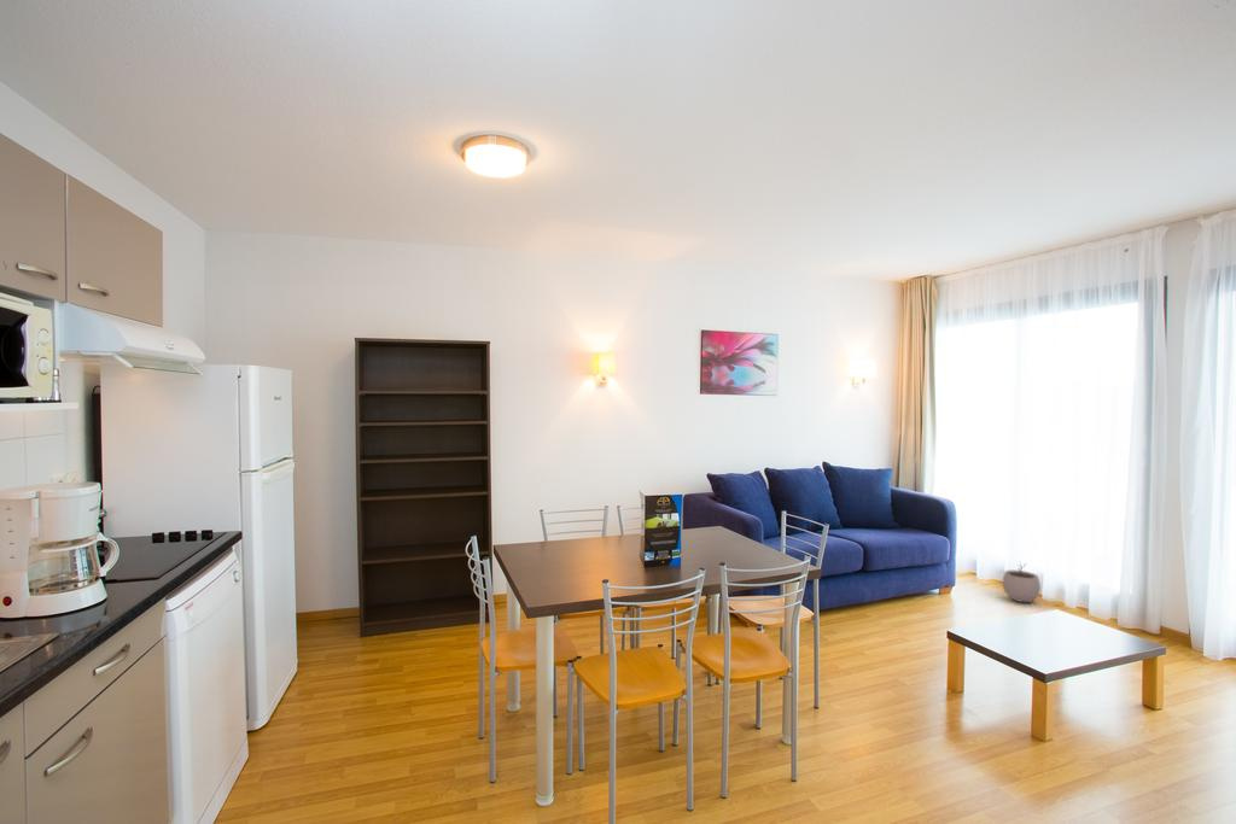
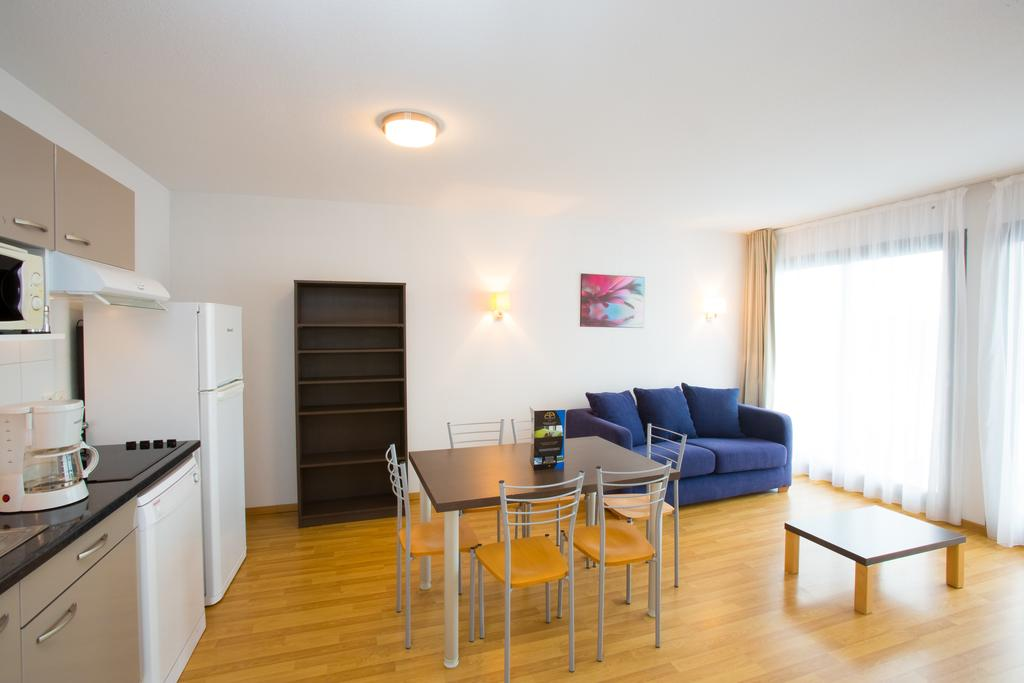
- plant pot (1021, 580)
